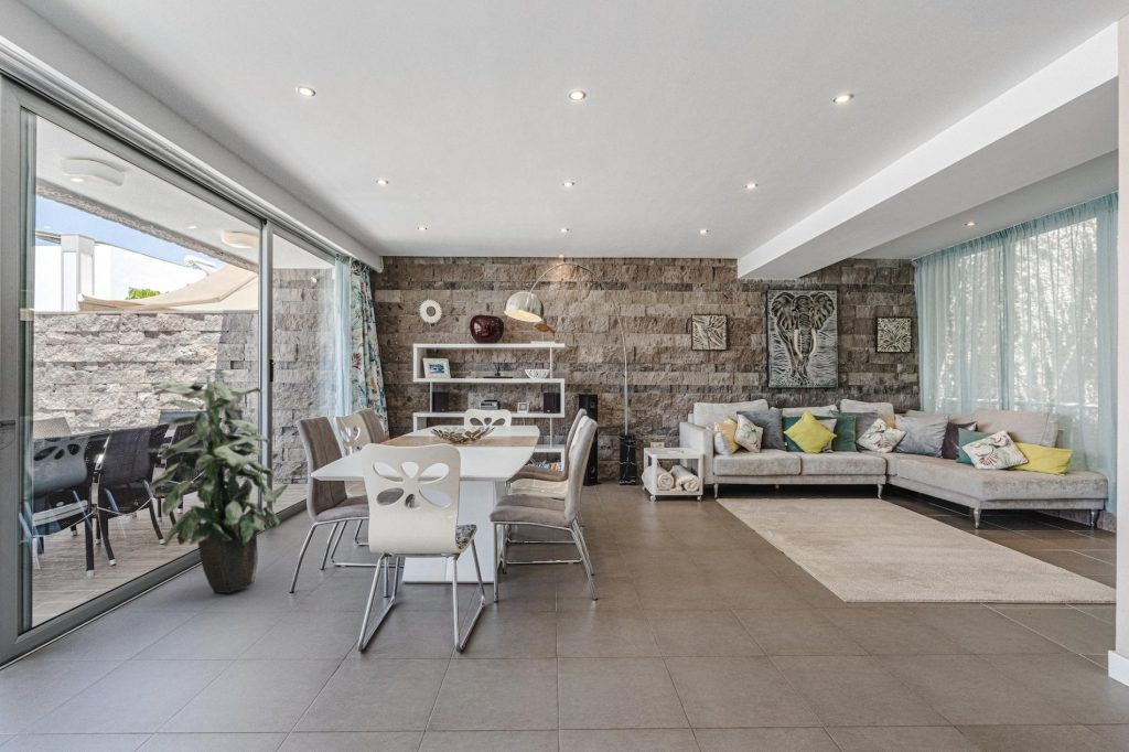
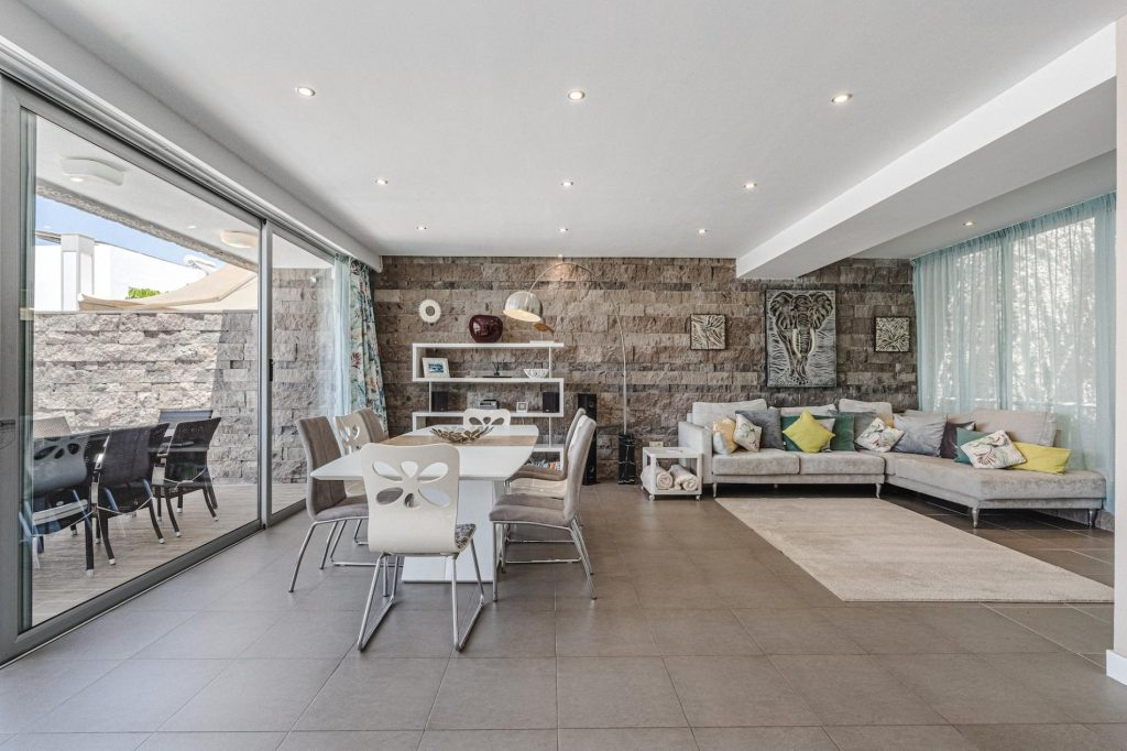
- indoor plant (218, 480)
